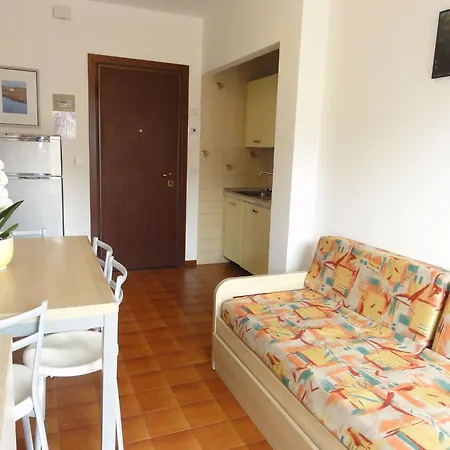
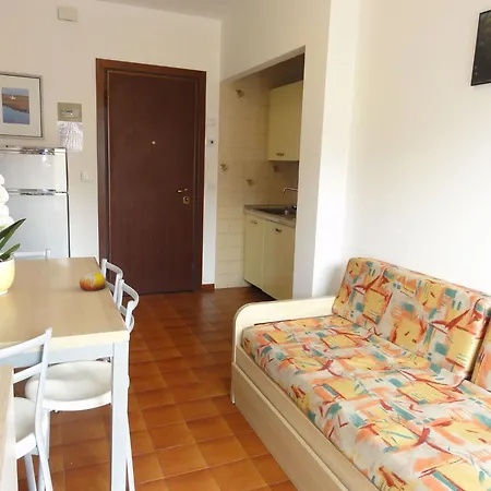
+ fruit (92, 280)
